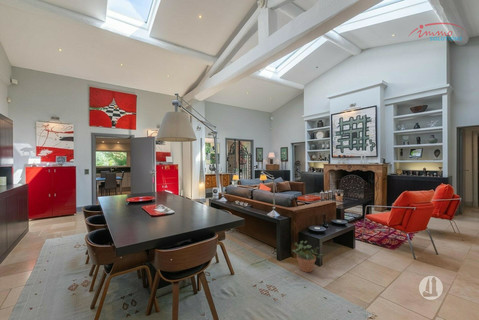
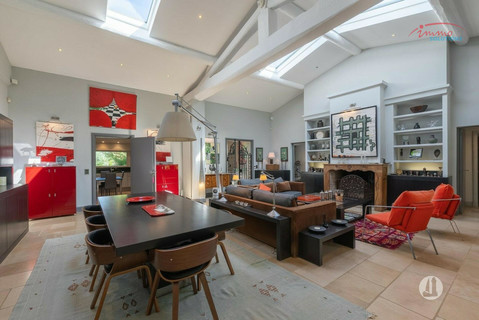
- potted plant (308, 256)
